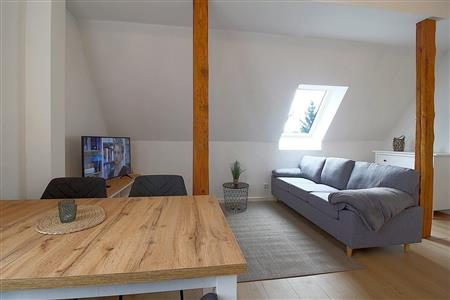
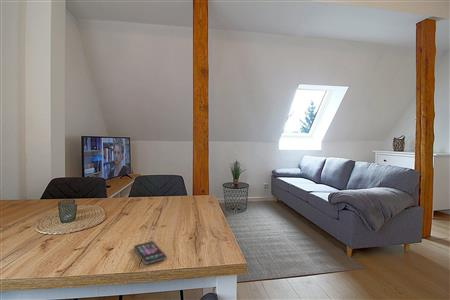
+ smartphone (149, 251)
